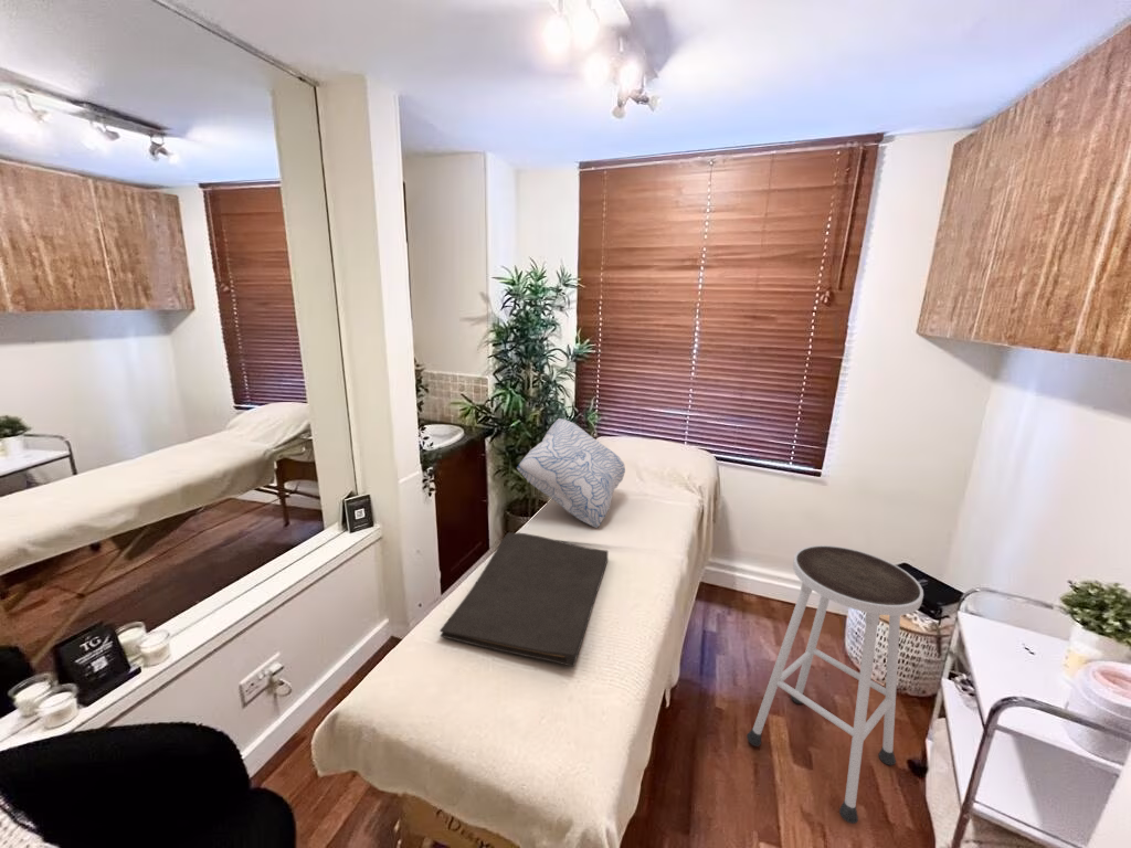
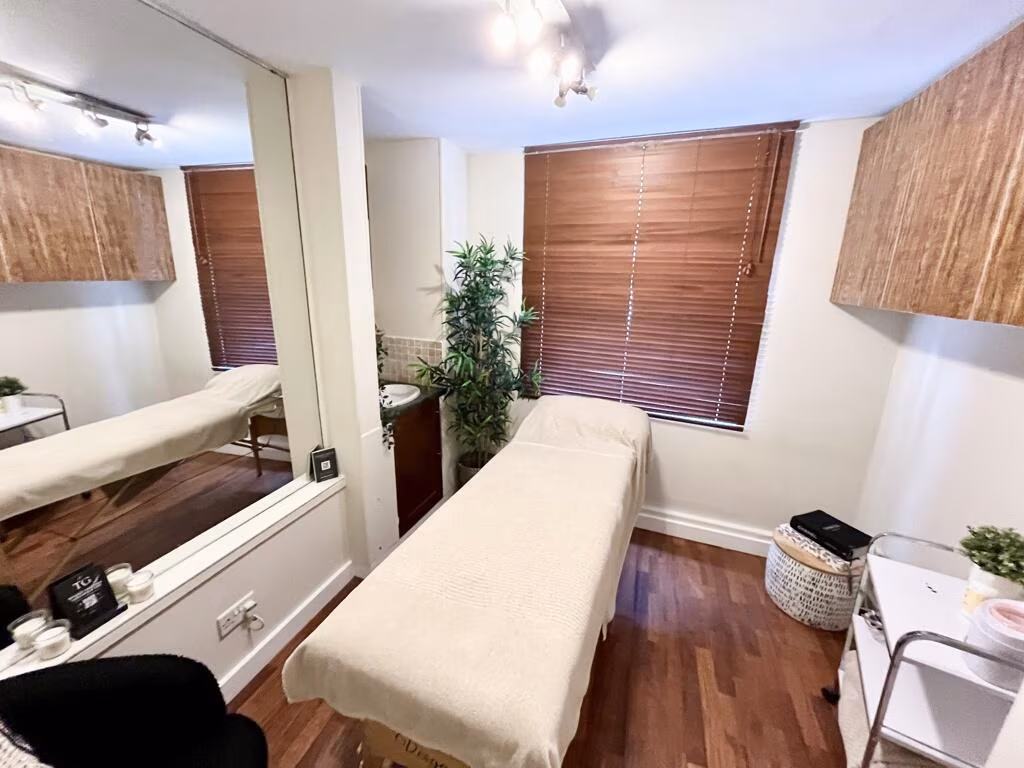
- hand towel (533, 585)
- cushion (574, 468)
- stool (835, 666)
